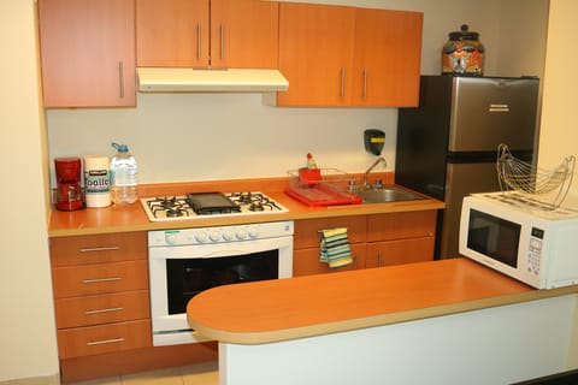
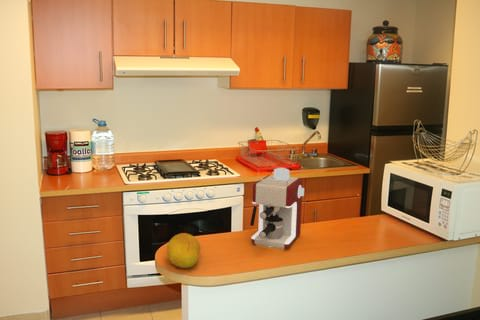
+ coffee maker (274, 208)
+ fruit (184, 250)
